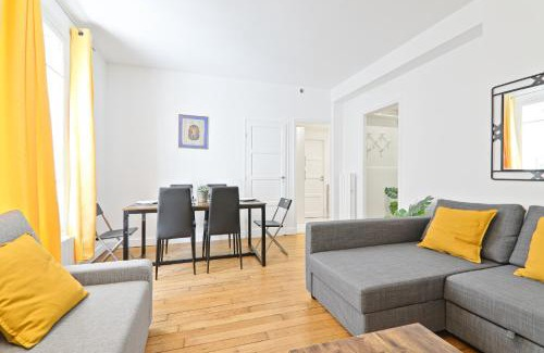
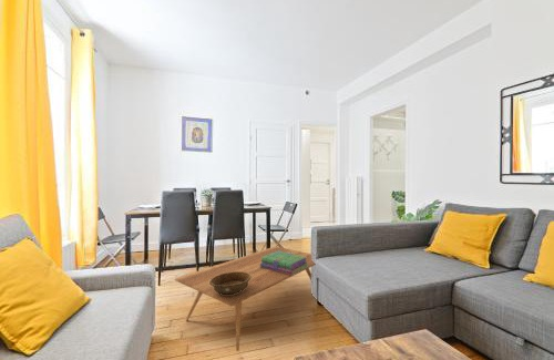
+ decorative bowl (230, 282)
+ coffee table (259, 286)
+ stack of books (284, 261)
